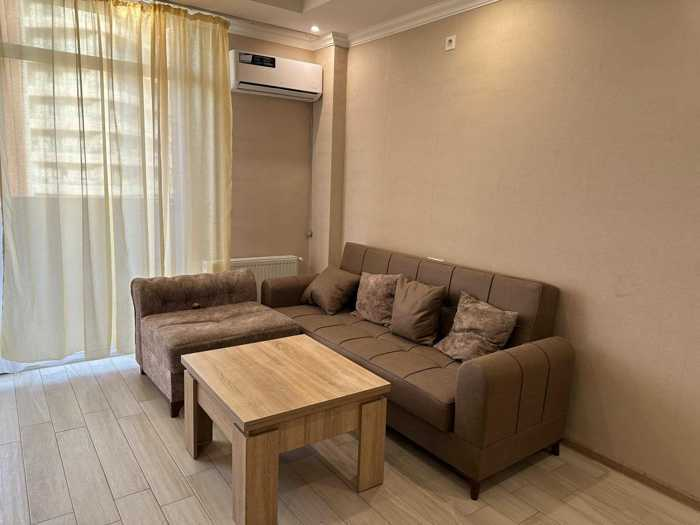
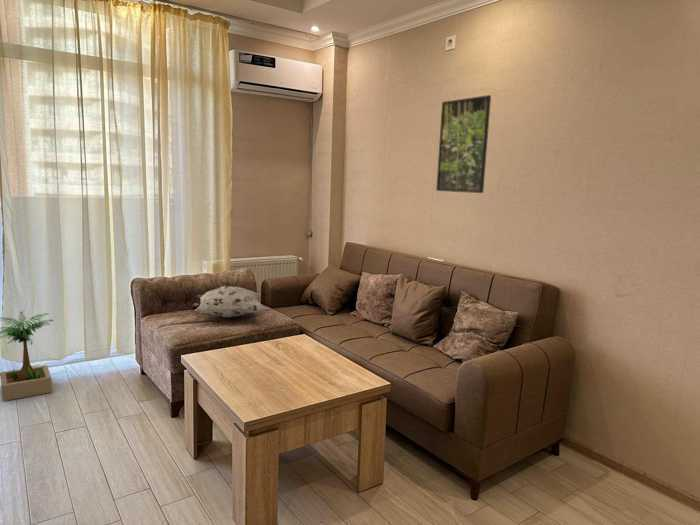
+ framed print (462, 146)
+ potted plant (27, 352)
+ decorative pillow (229, 301)
